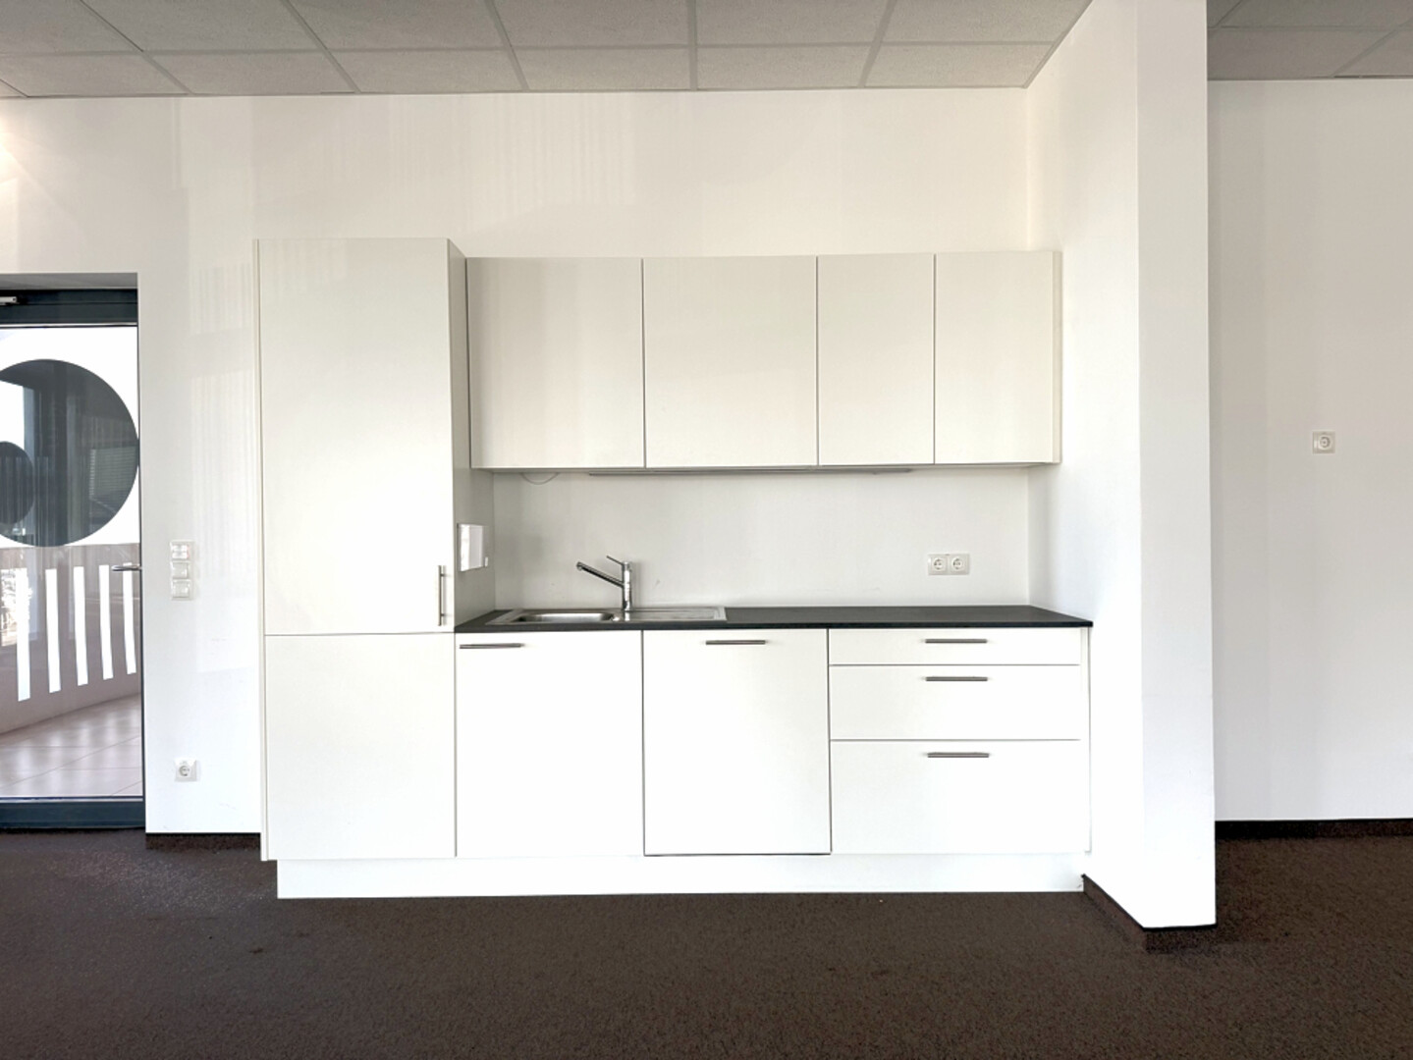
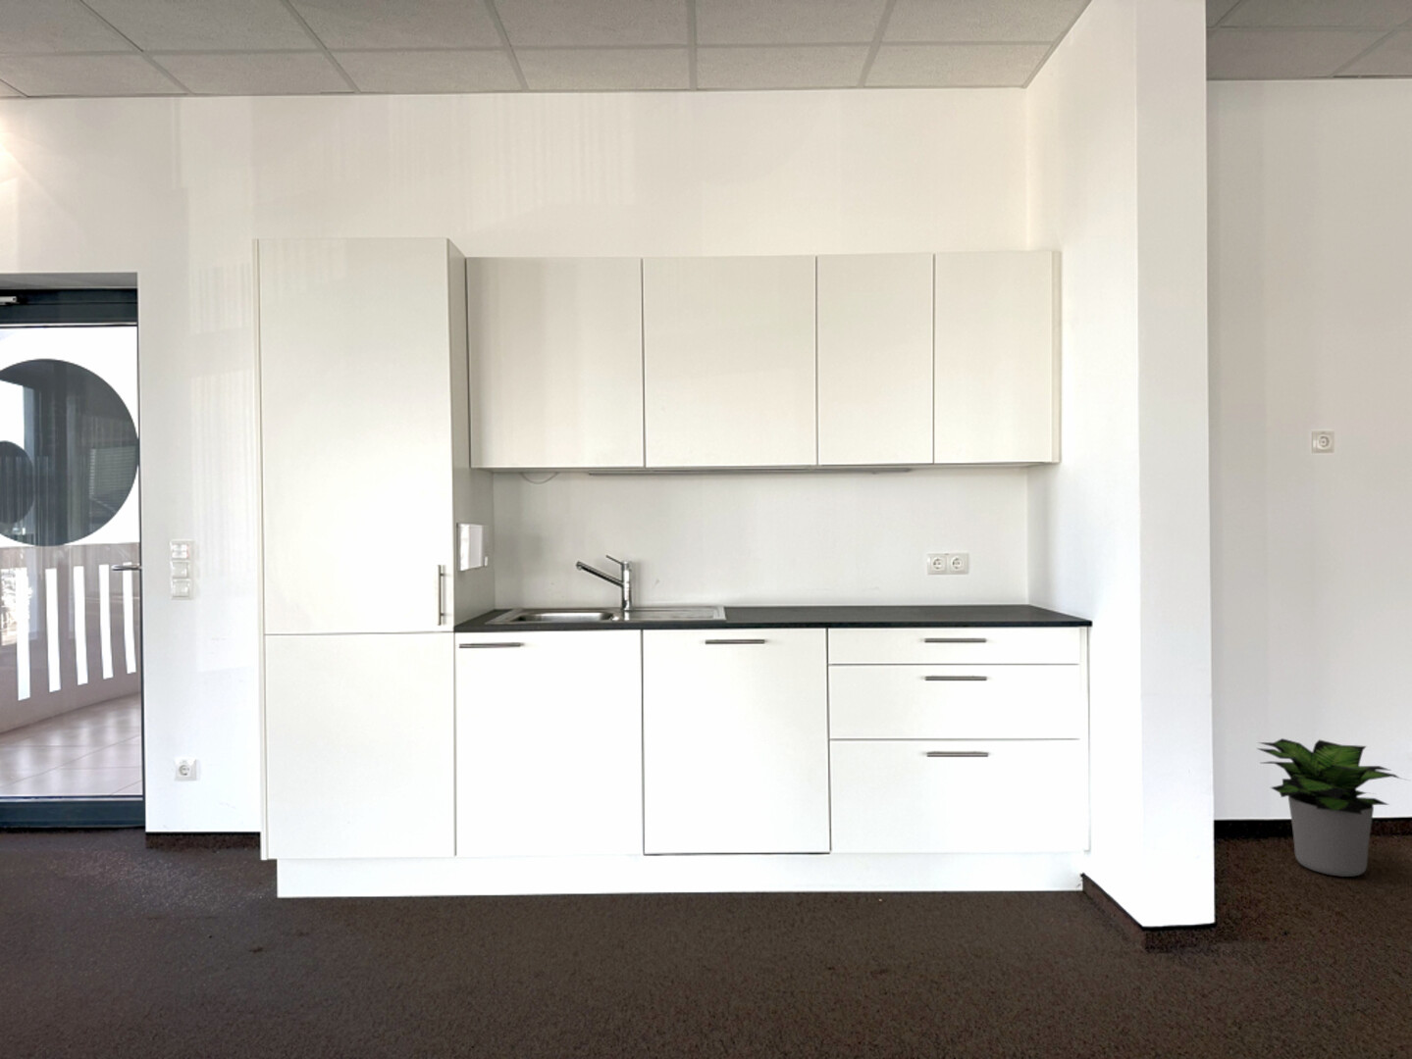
+ potted plant (1331, 808)
